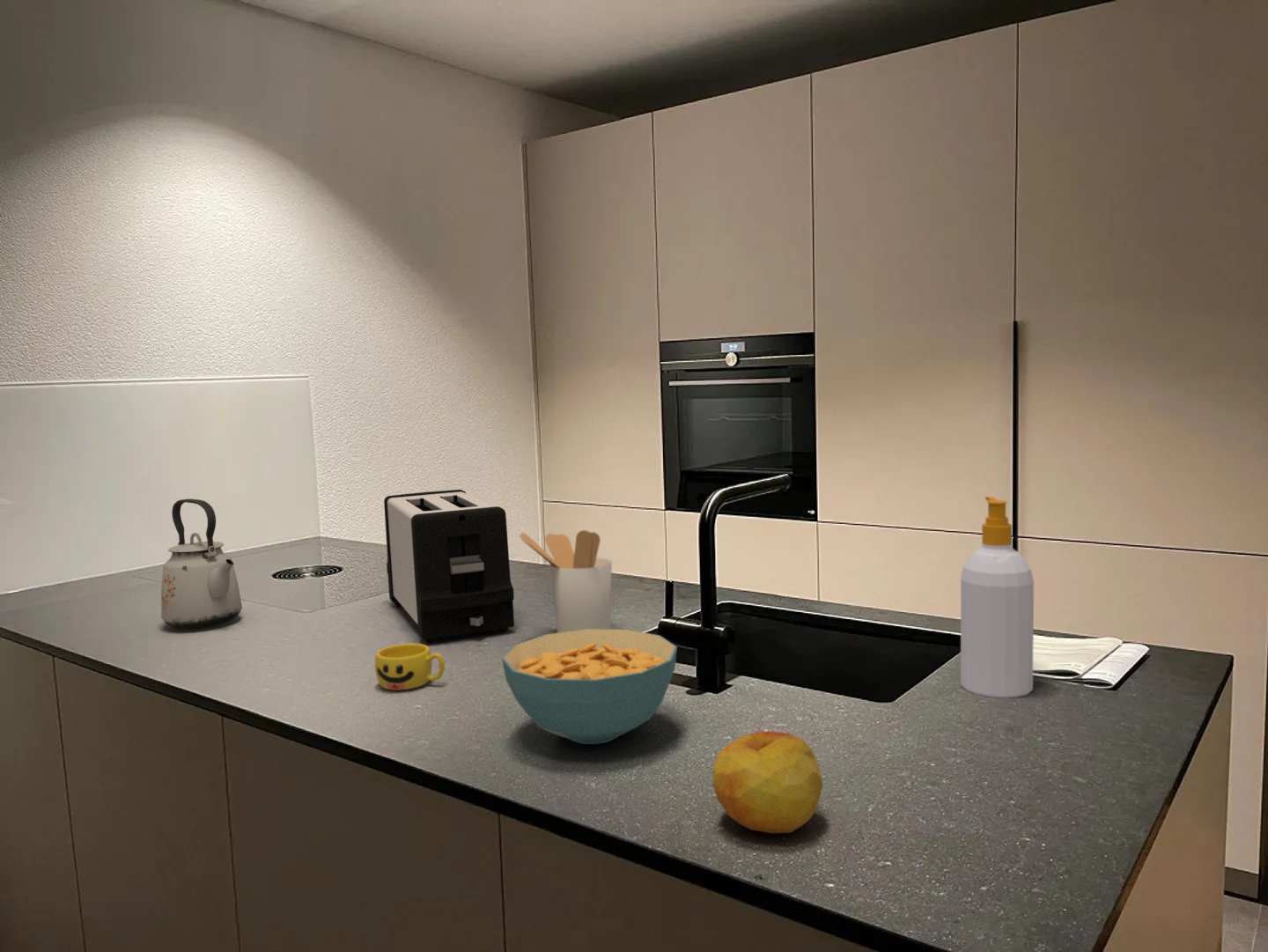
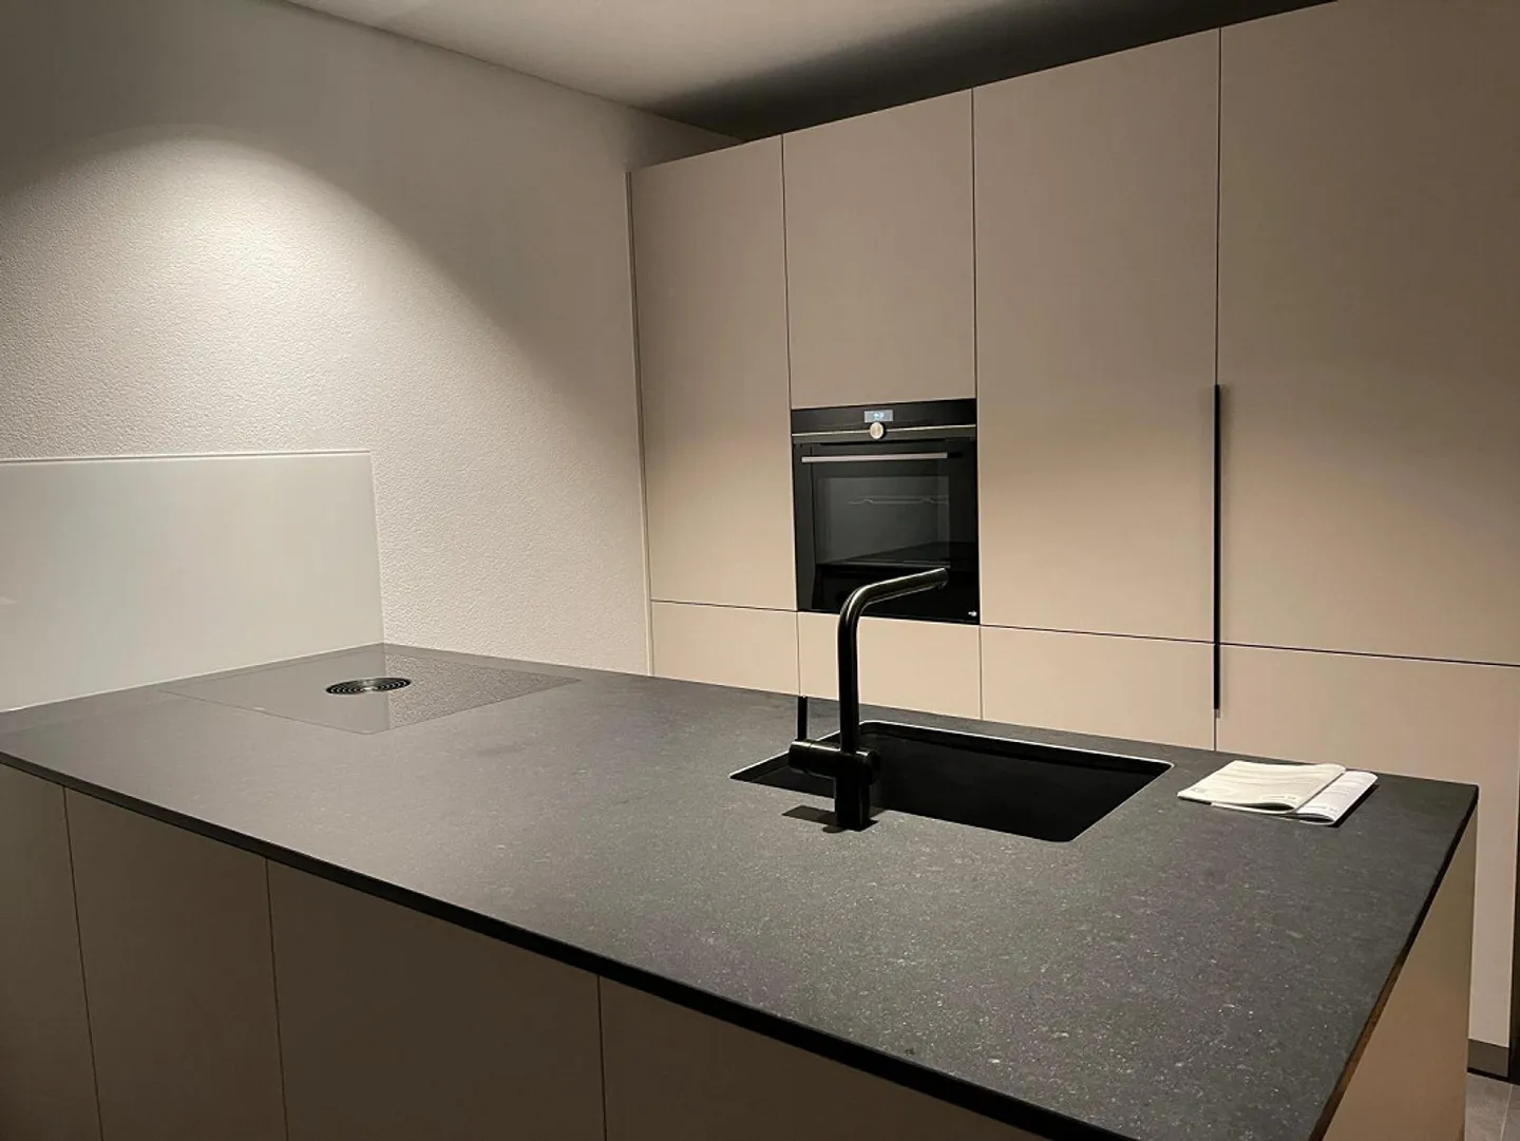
- kettle (204, 563)
- cereal bowl (592, 693)
- soap bottle (995, 594)
- apple (767, 779)
- utensil holder (565, 583)
- cup (411, 667)
- toaster (445, 559)
